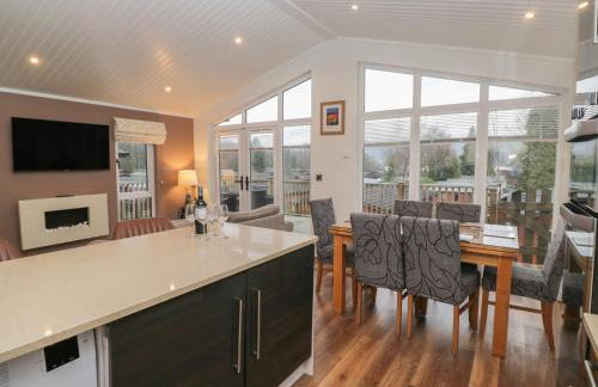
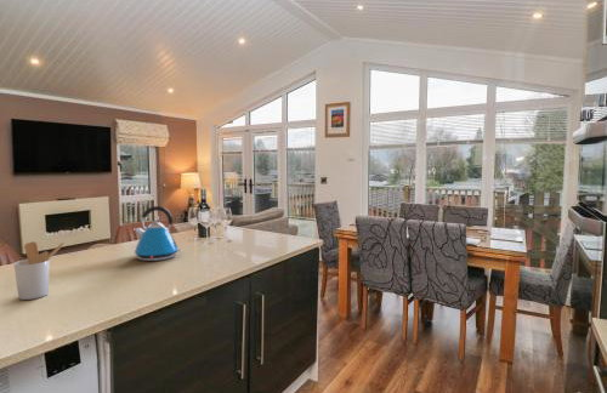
+ kettle (158, 230)
+ utensil holder (41, 268)
